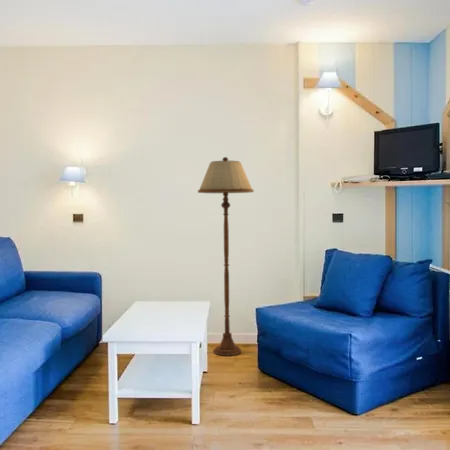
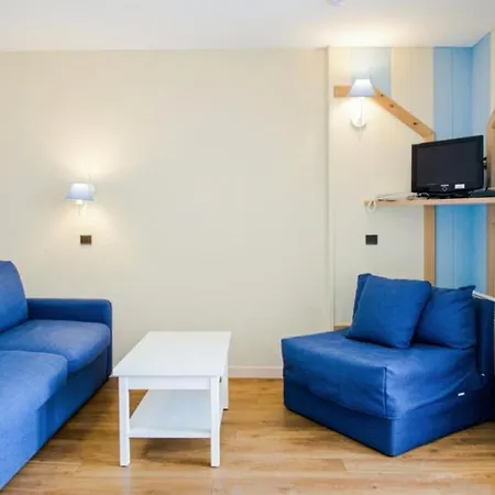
- floor lamp (226, 255)
